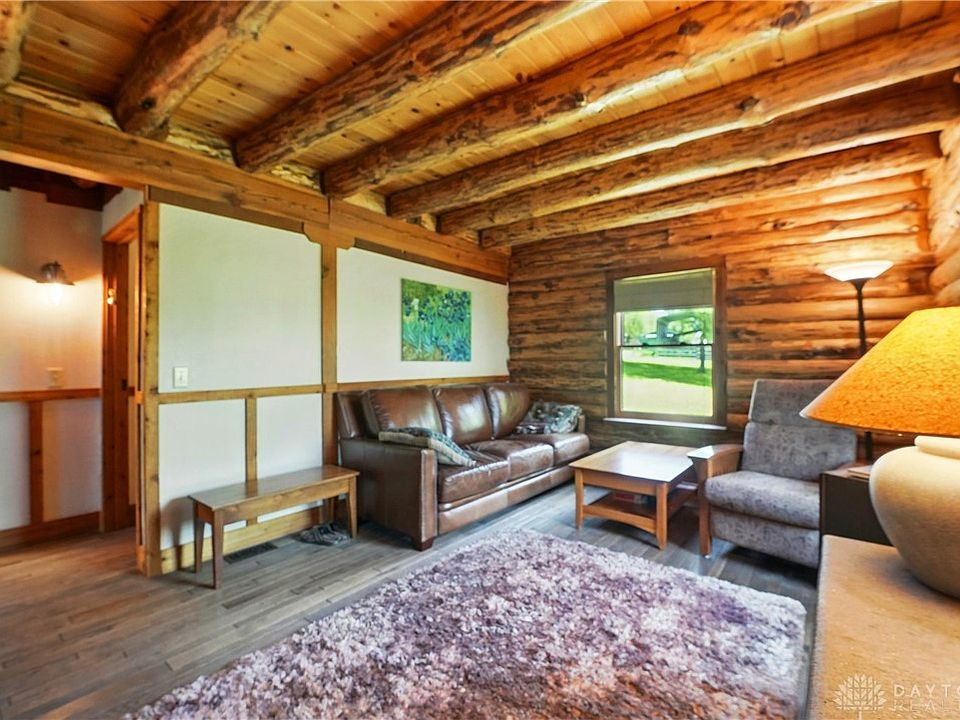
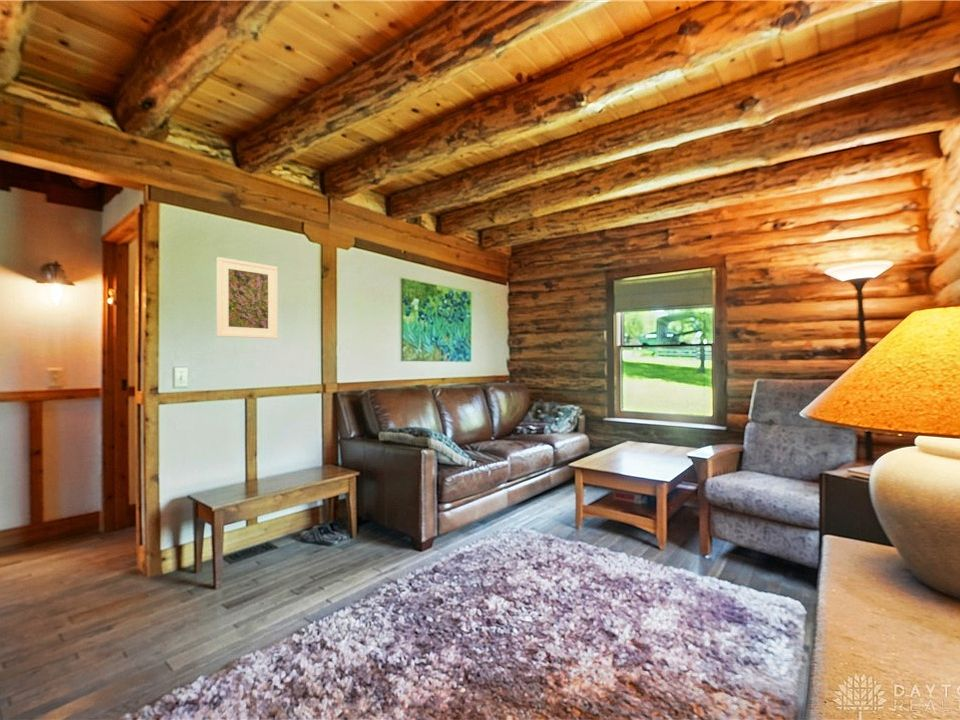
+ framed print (248, 299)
